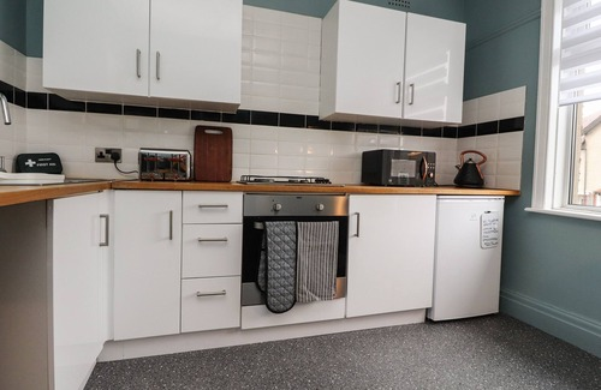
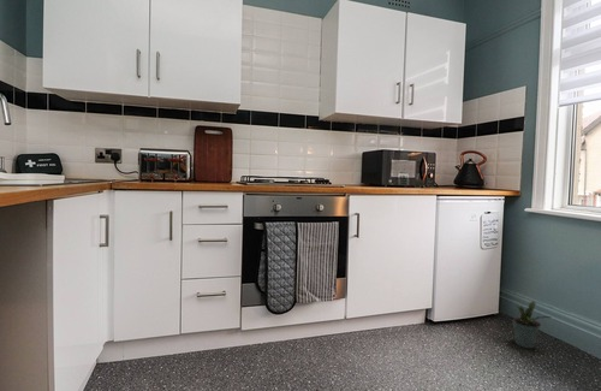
+ potted plant (530, 324)
